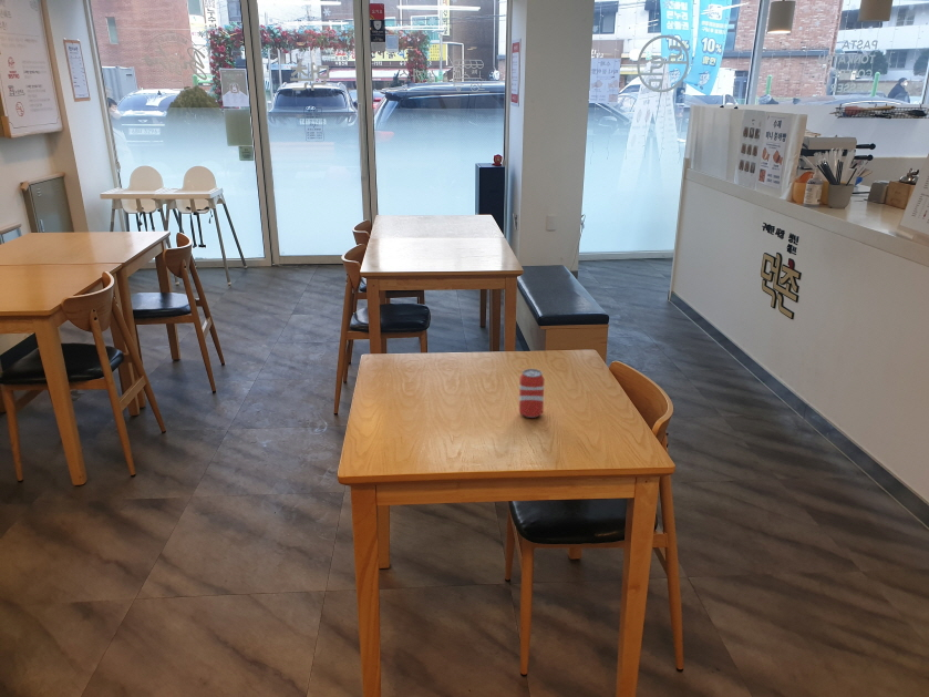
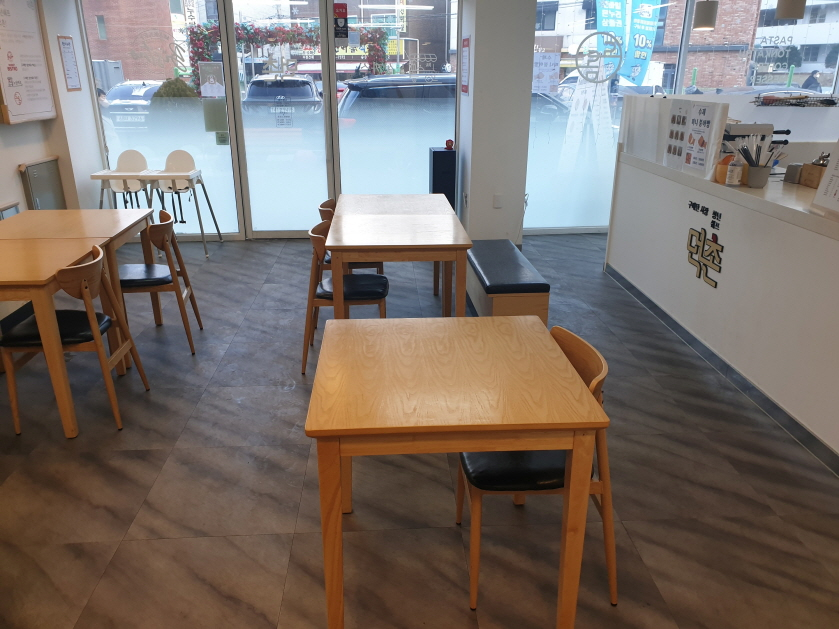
- beverage can (531, 393)
